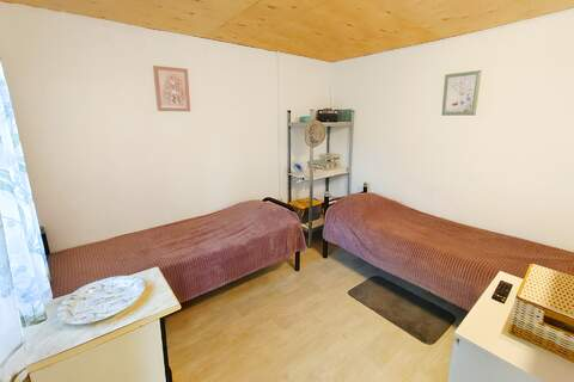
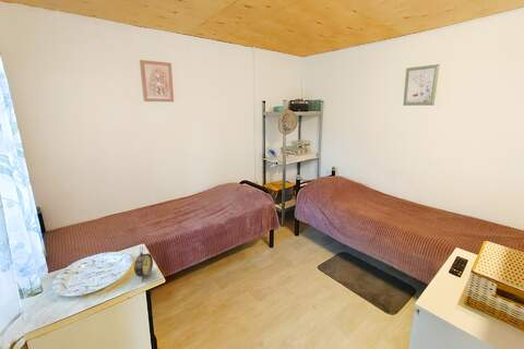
+ alarm clock (142, 262)
